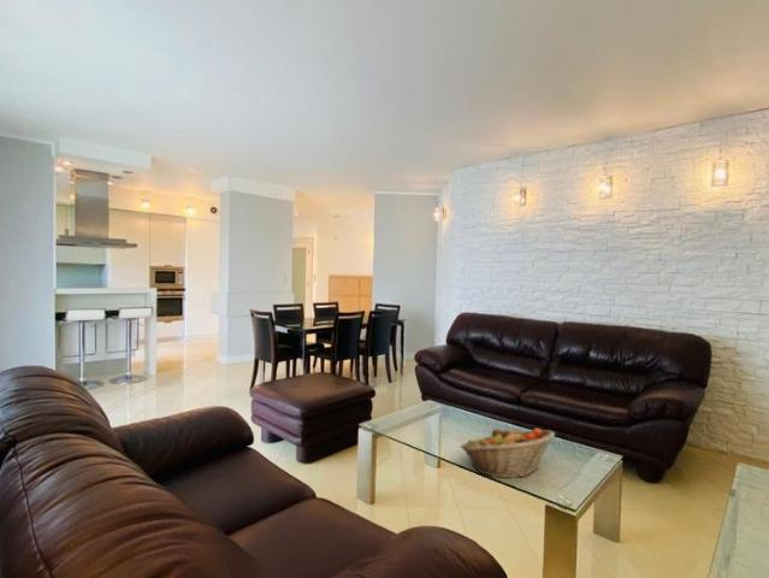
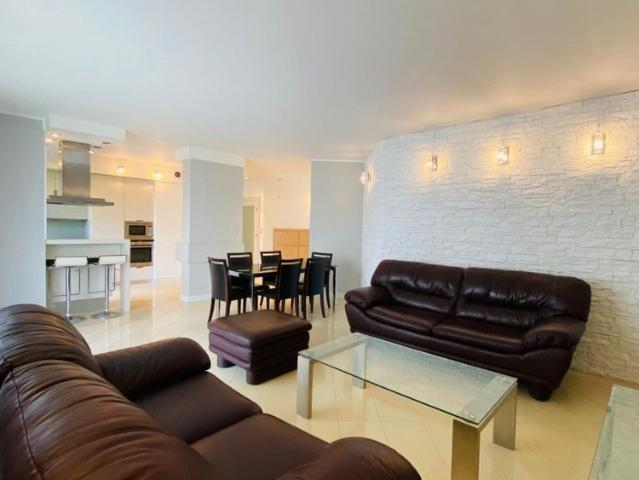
- fruit basket (508, 447)
